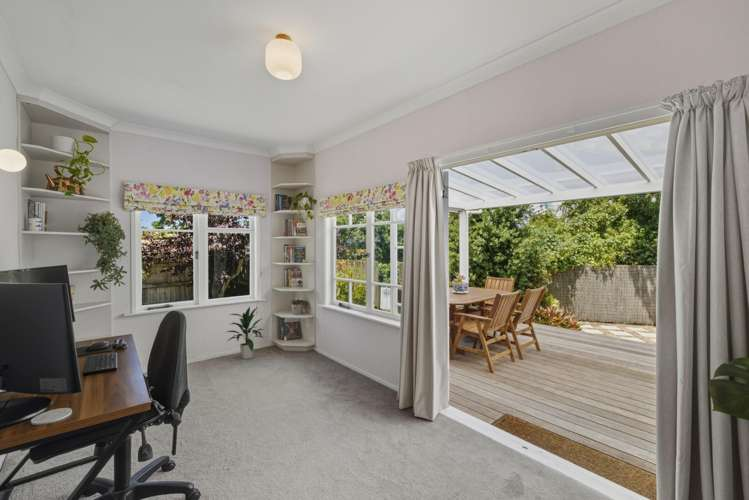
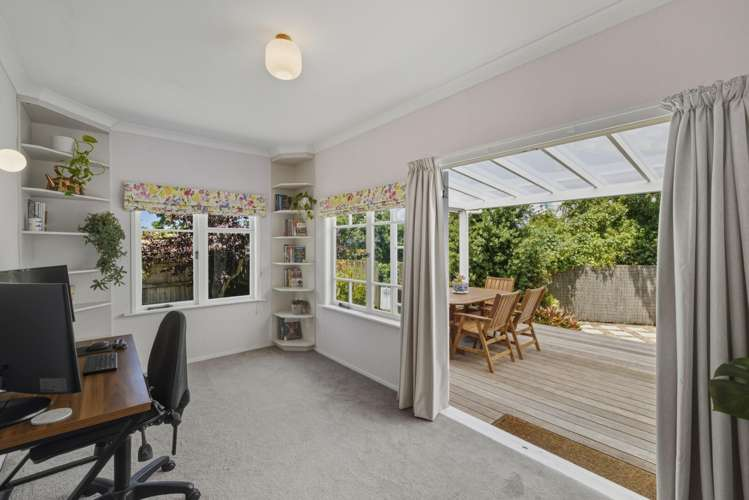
- indoor plant (246, 332)
